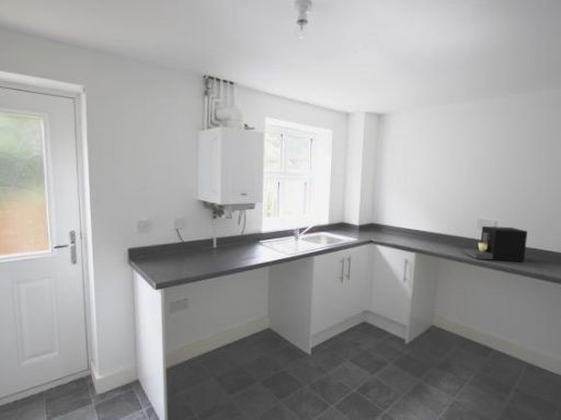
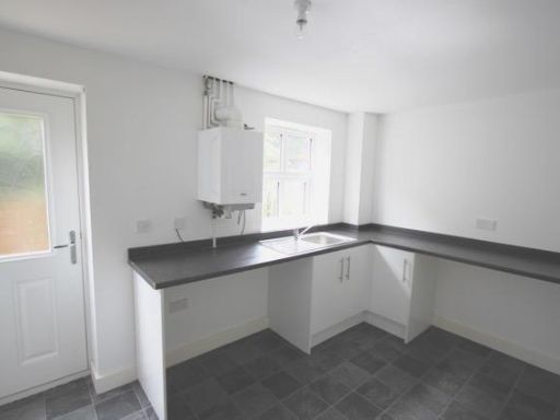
- coffee maker (493, 243)
